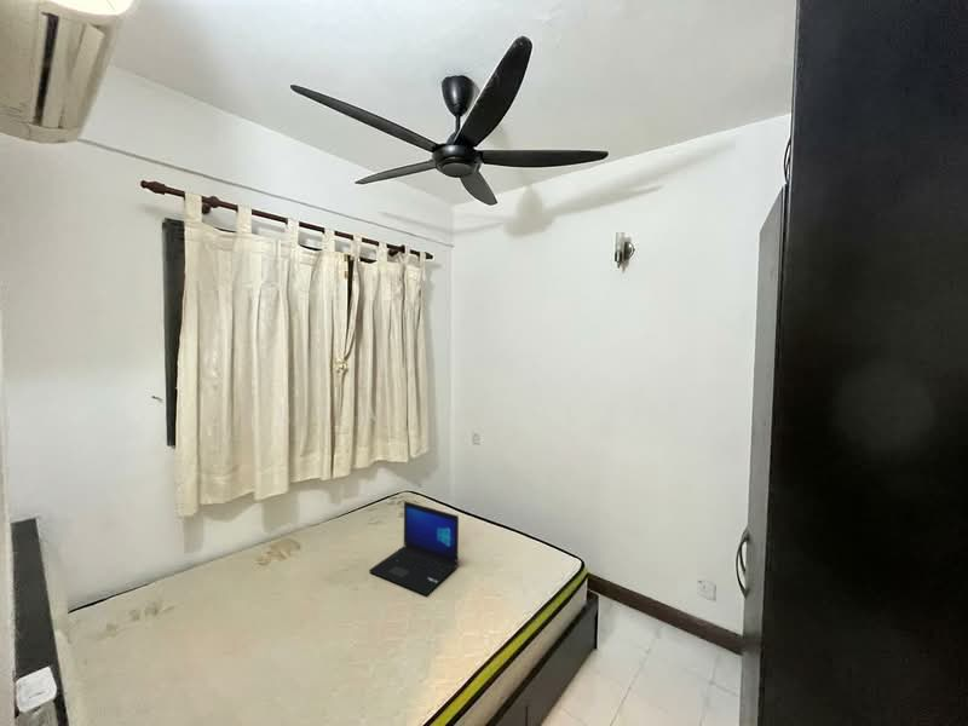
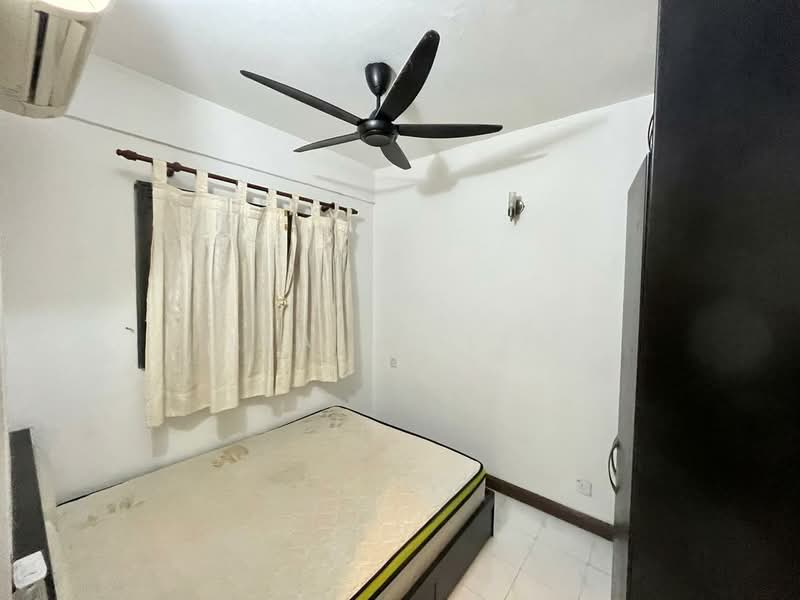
- laptop (414, 543)
